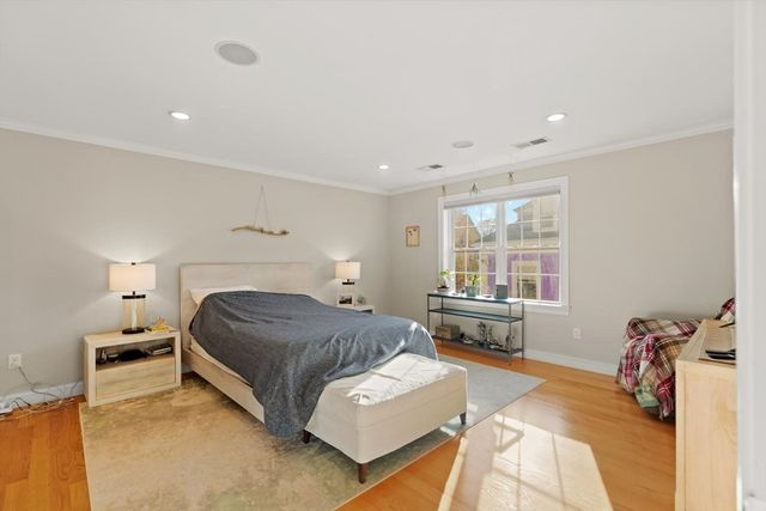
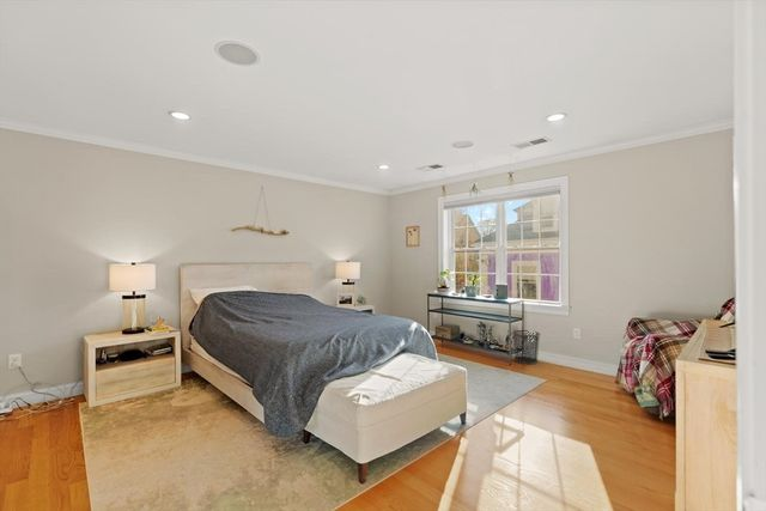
+ waste bin (525, 347)
